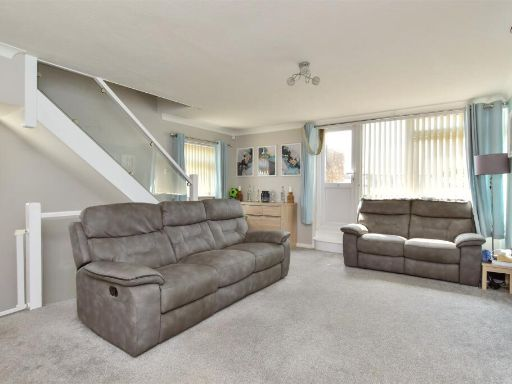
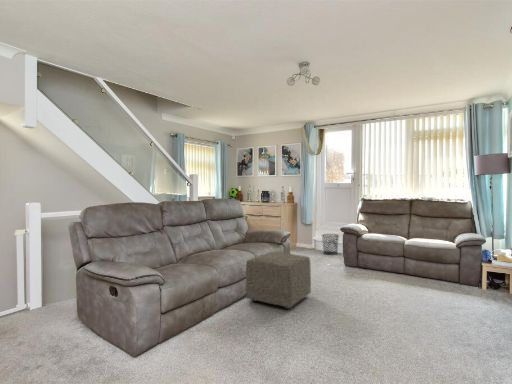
+ ottoman (279, 277)
+ waste bin (330, 243)
